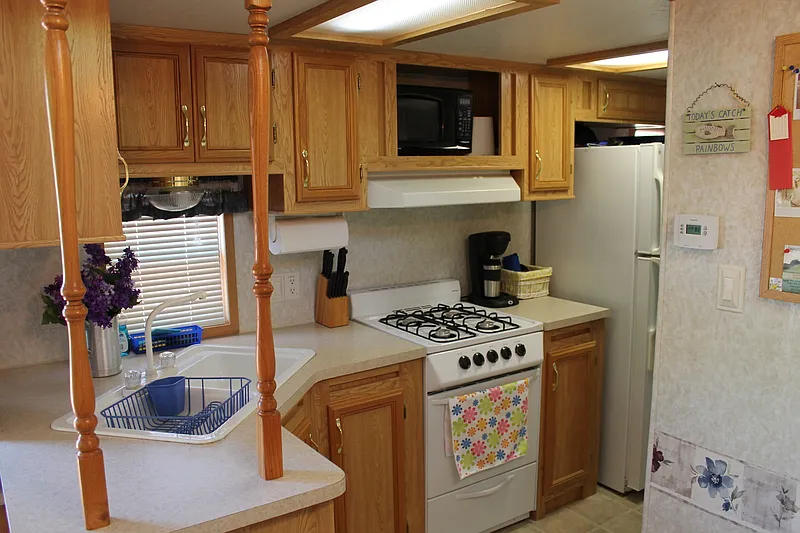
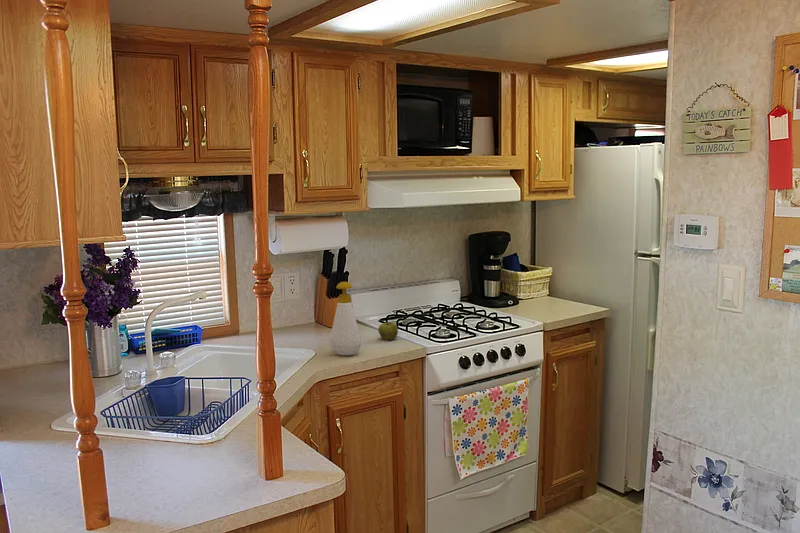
+ soap bottle (345, 317)
+ apple (388, 330)
